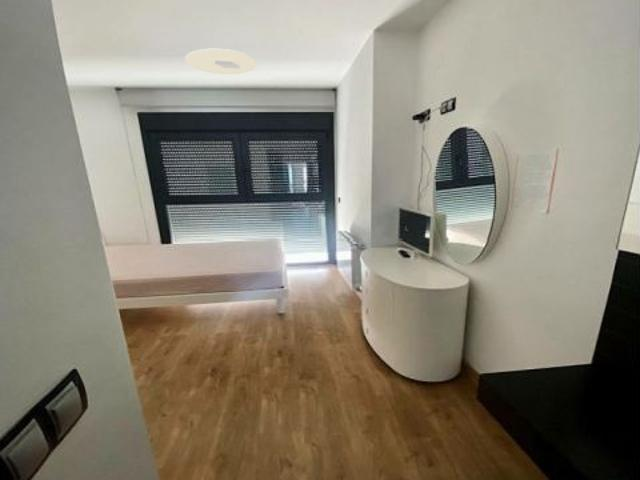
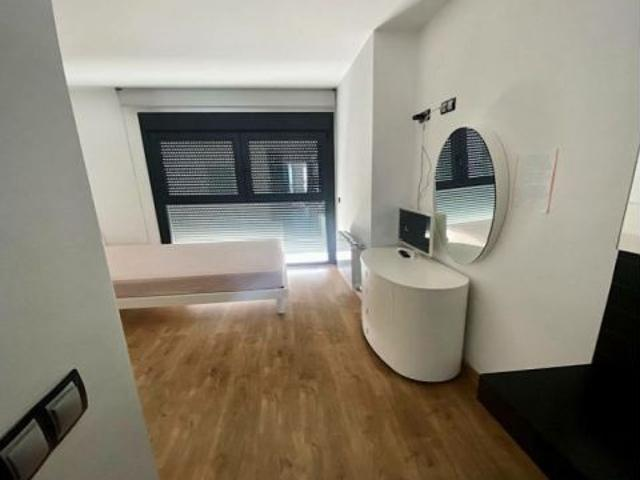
- ceiling light (222, 59)
